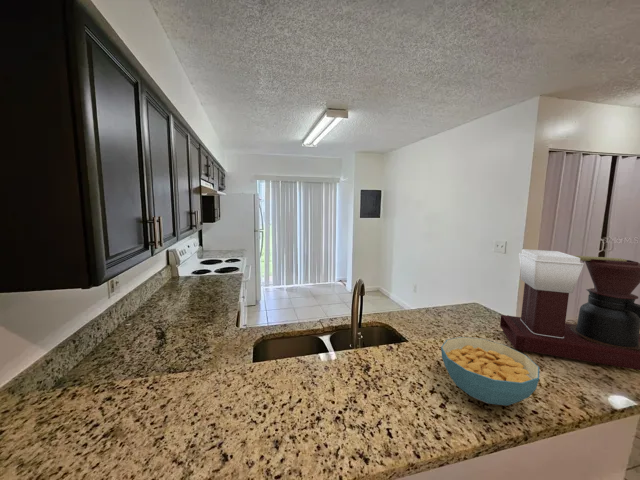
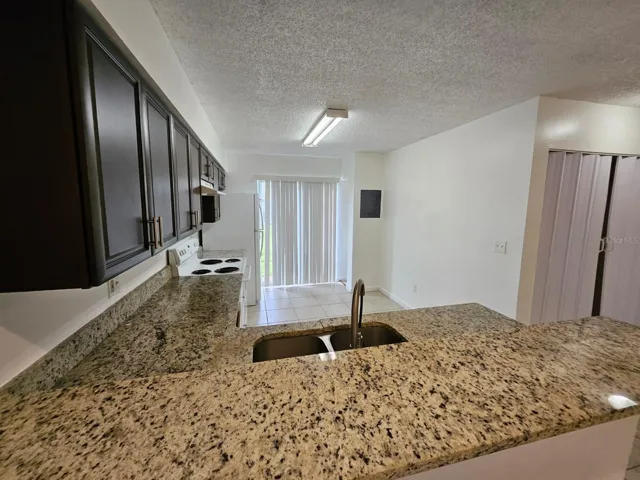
- cereal bowl (485, 375)
- coffee maker (583, 304)
